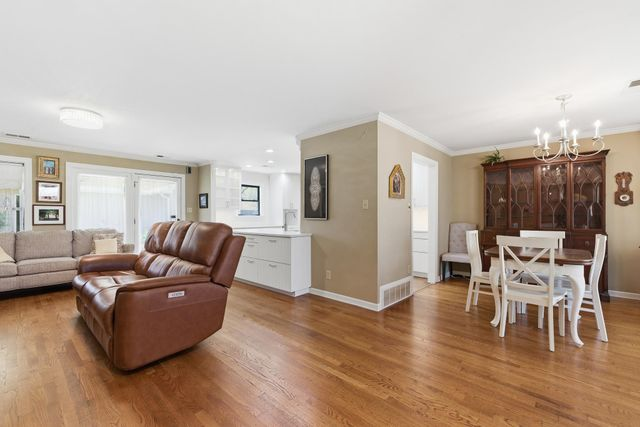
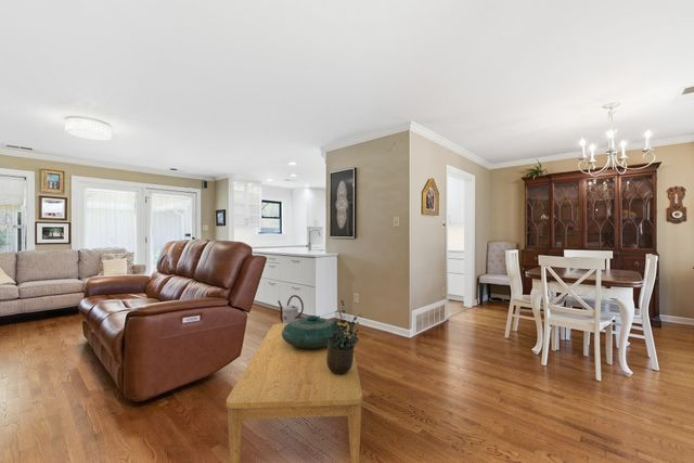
+ watering can (290, 314)
+ potted plant (343, 336)
+ decorative bowl (312, 329)
+ coffee table (305, 382)
